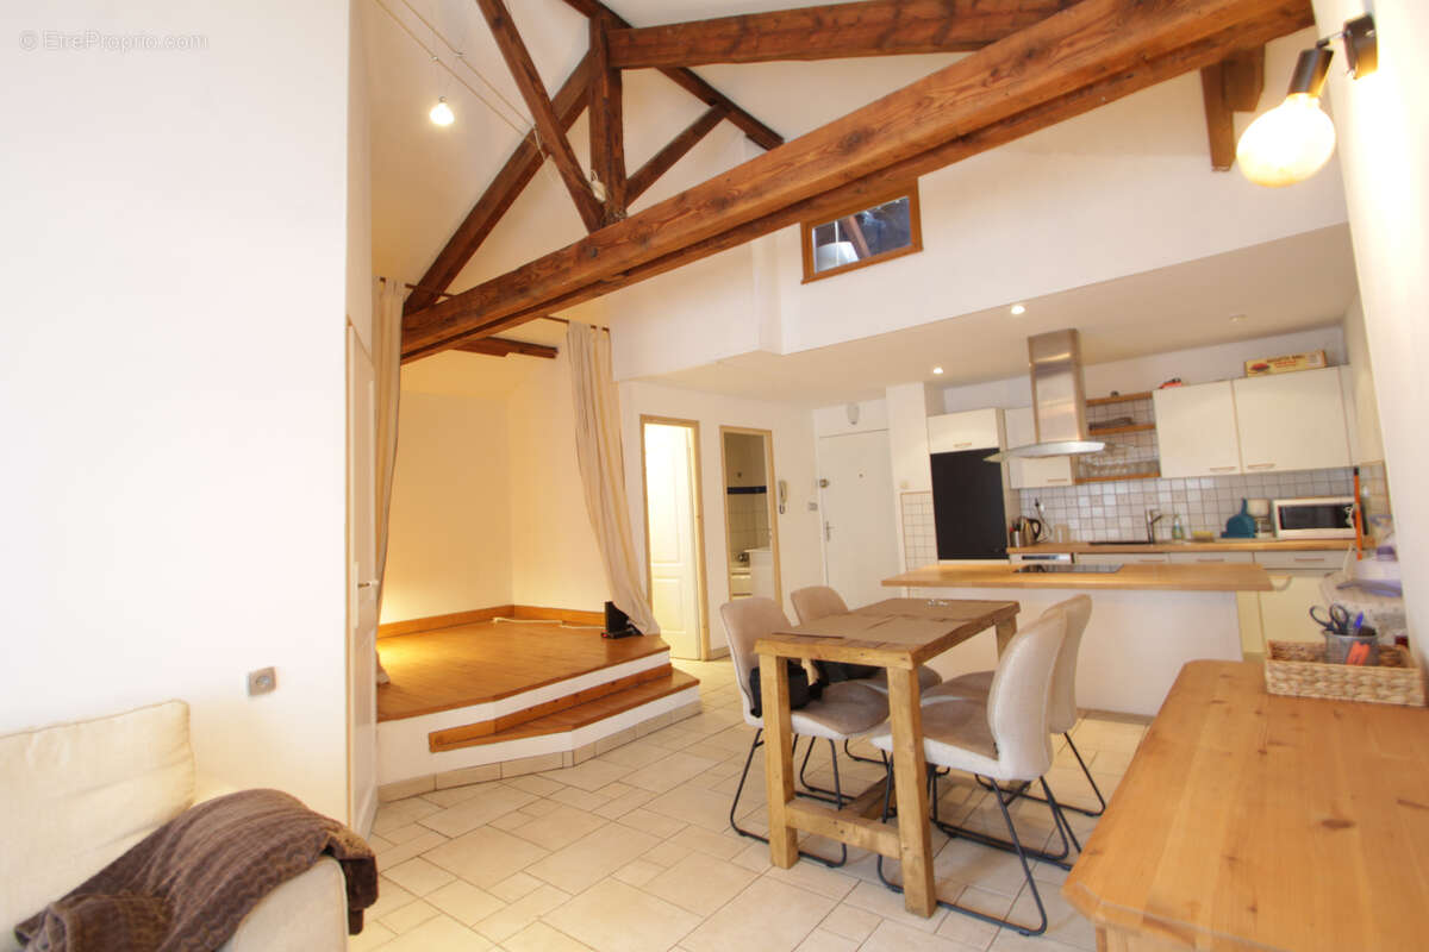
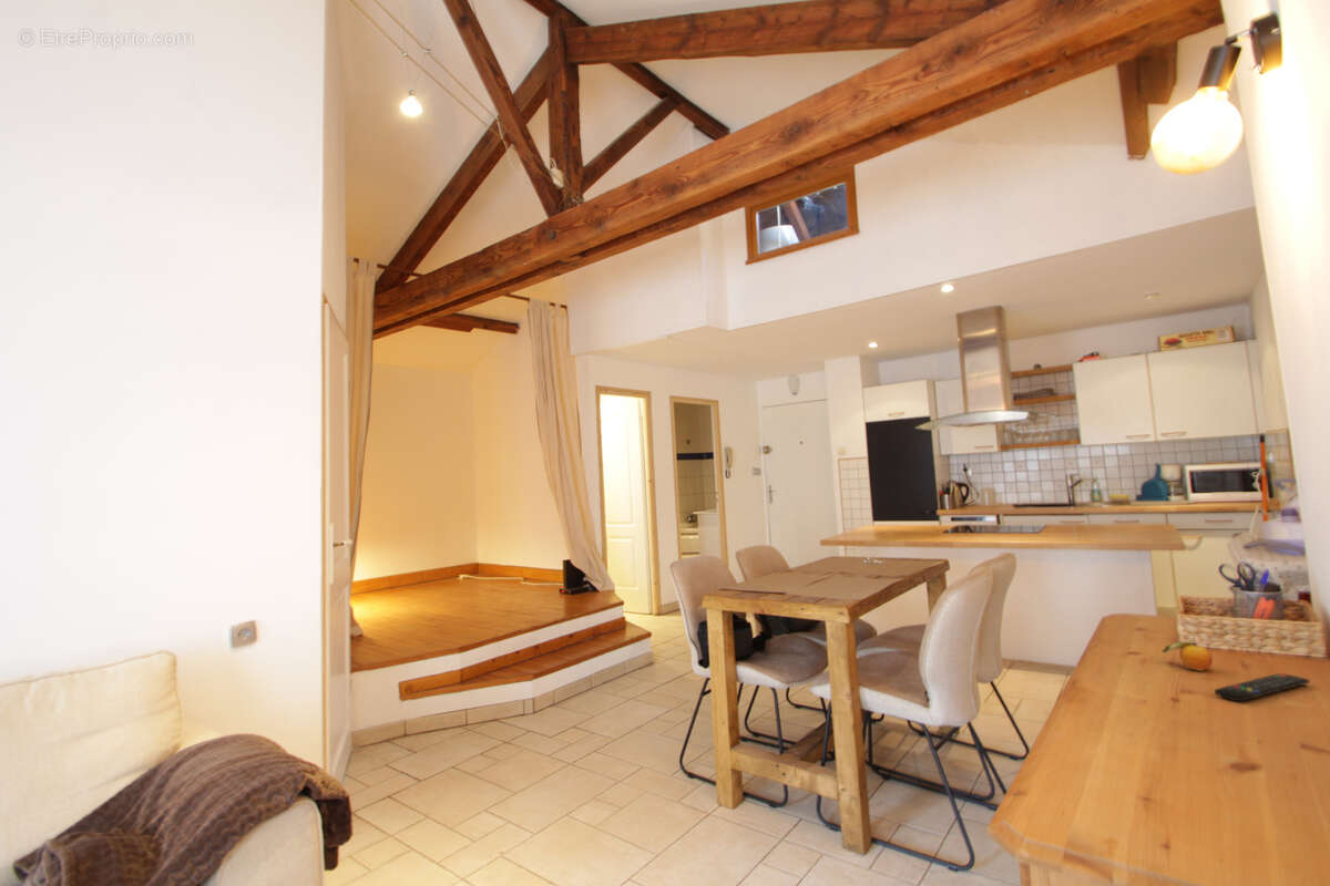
+ fruit (1185, 651)
+ remote control (1264, 687)
